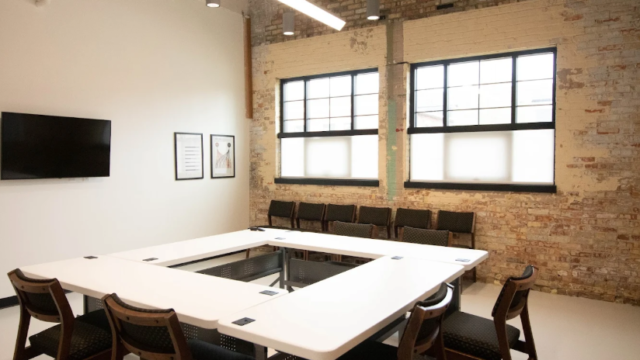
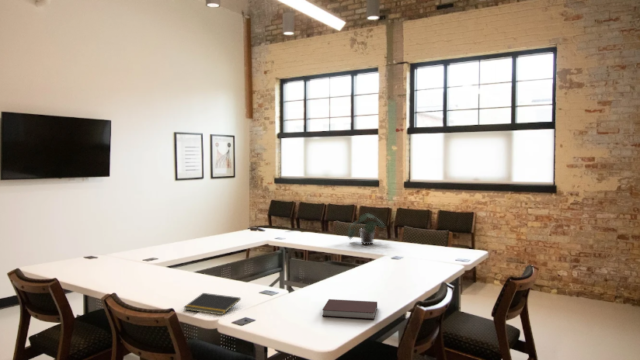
+ notebook (350, 308)
+ potted plant (366, 228)
+ notepad (212, 303)
